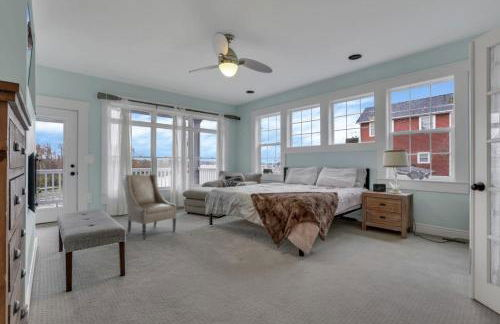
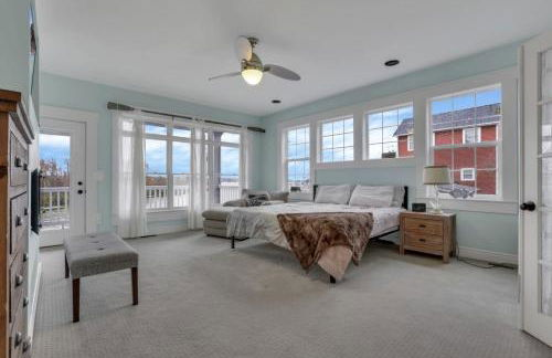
- armchair (149, 203)
